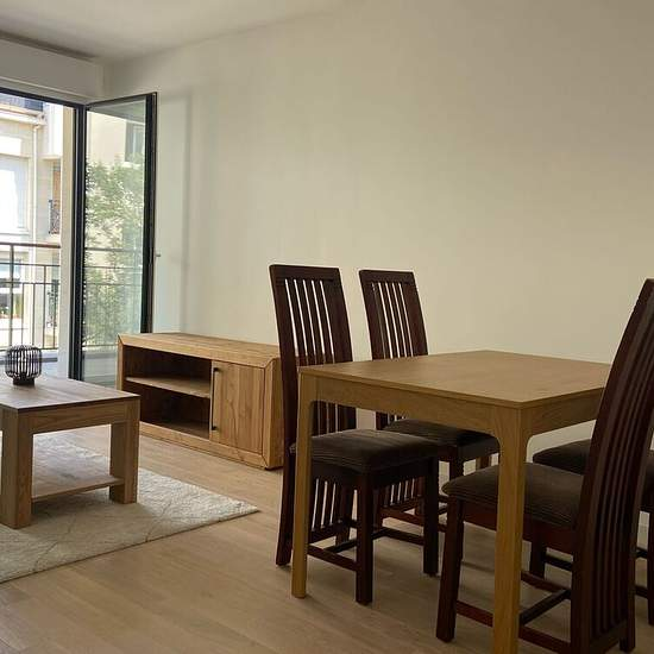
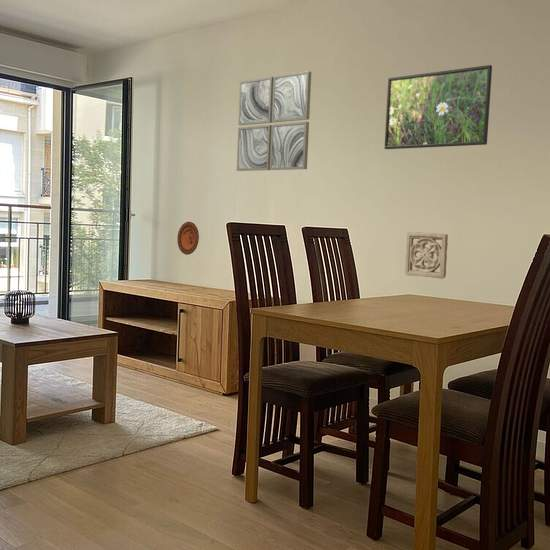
+ wall ornament (426, 254)
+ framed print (435, 109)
+ decorative plate (188, 238)
+ wall art (272, 122)
